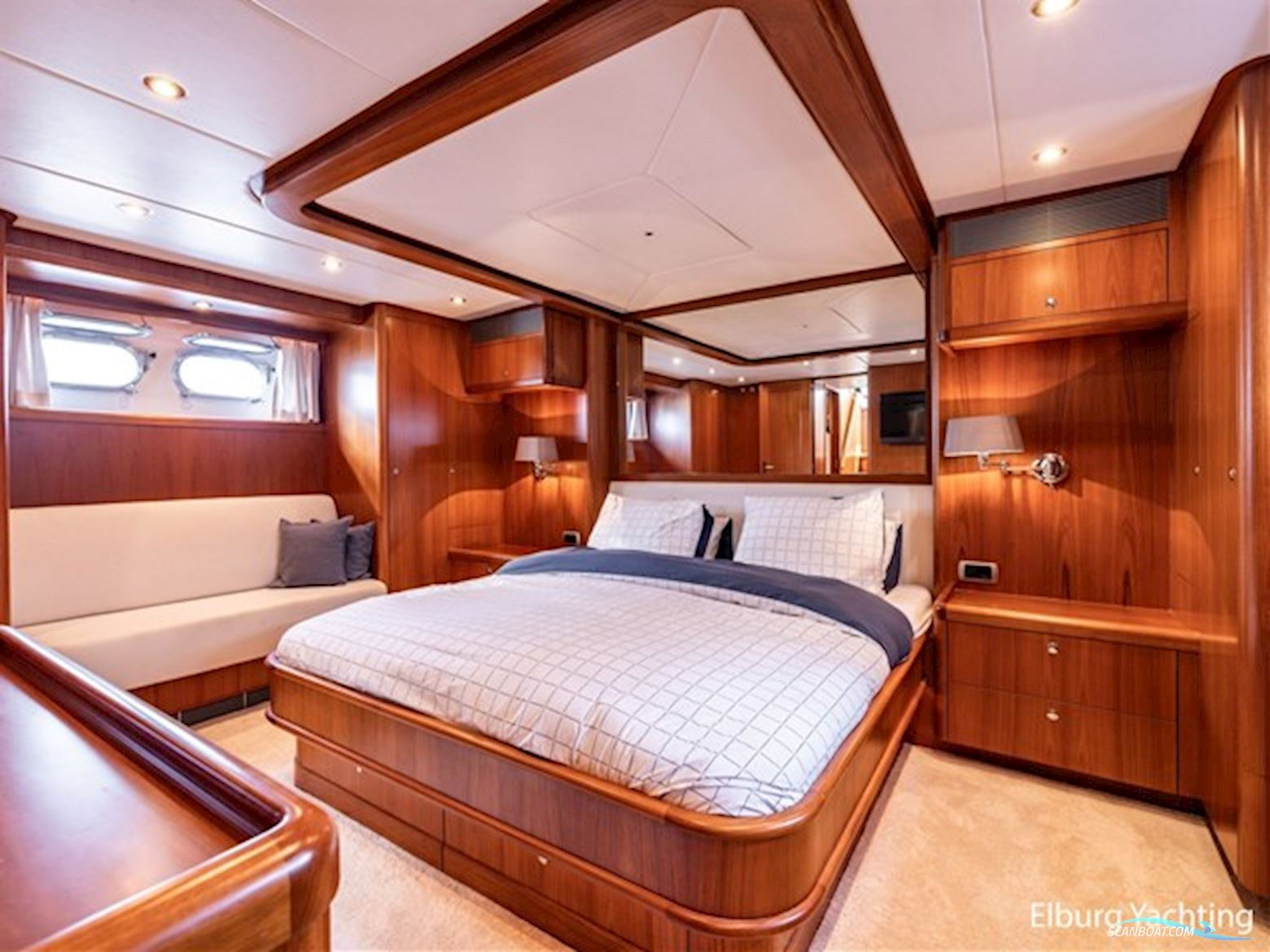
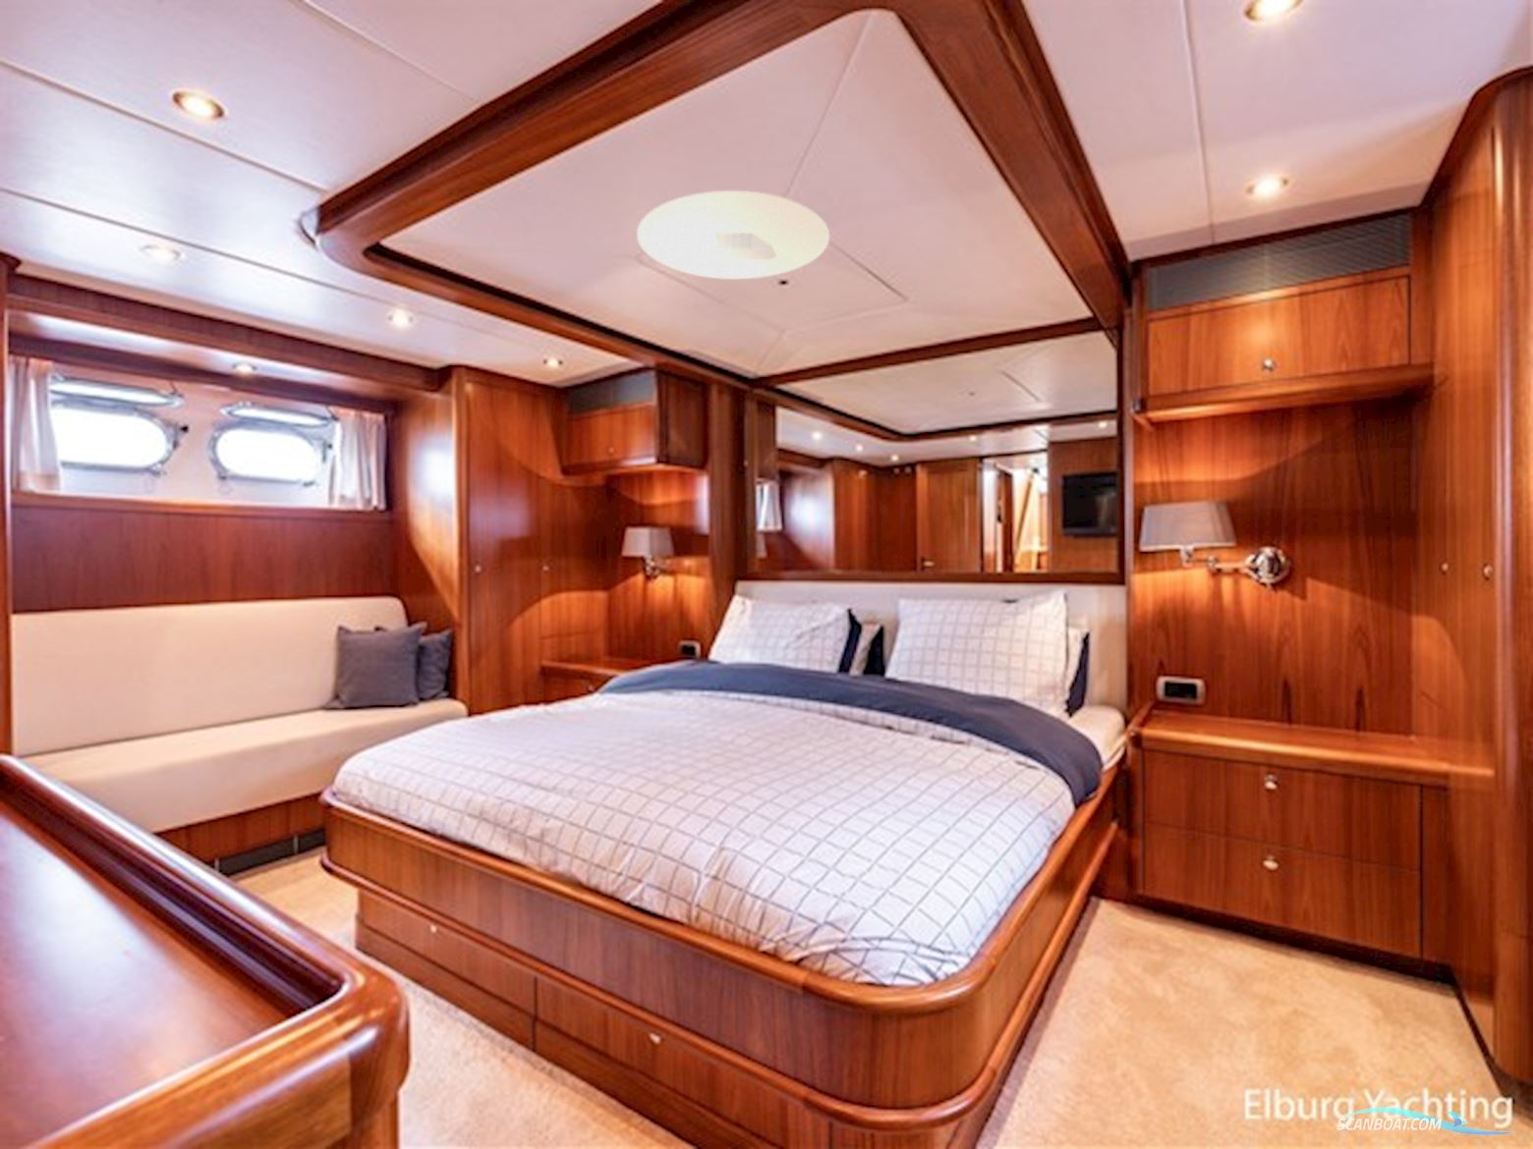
+ ceiling light (733, 231)
